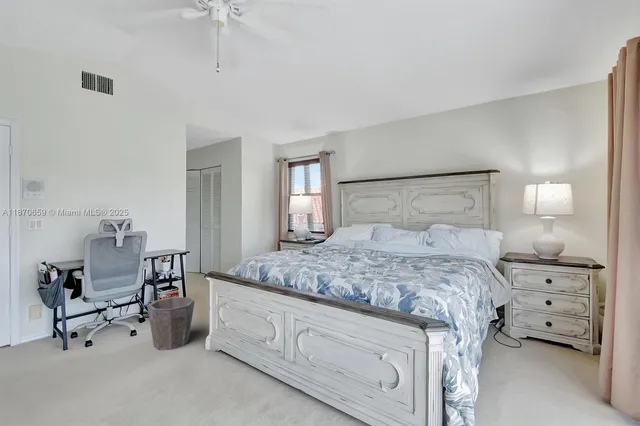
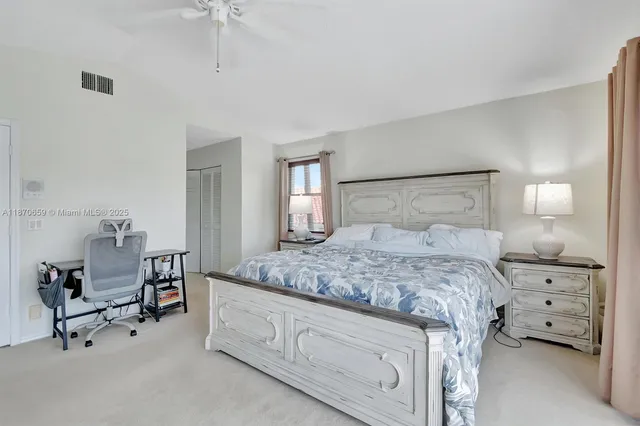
- waste bin (171, 323)
